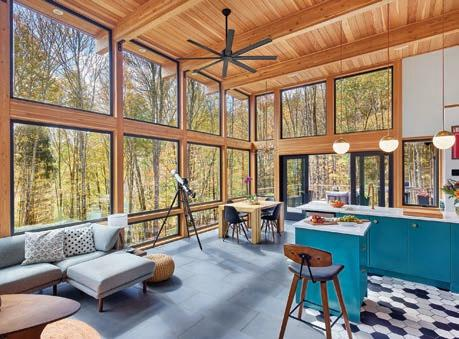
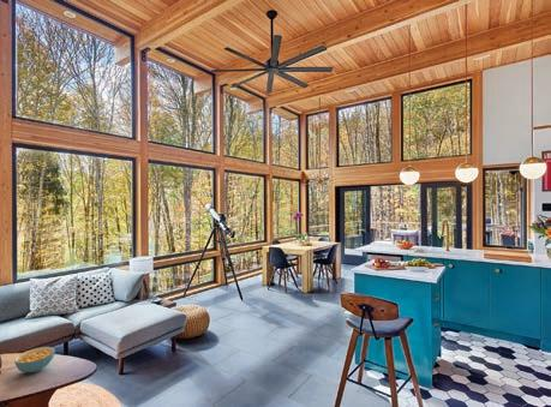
+ cereal bowl (35, 361)
